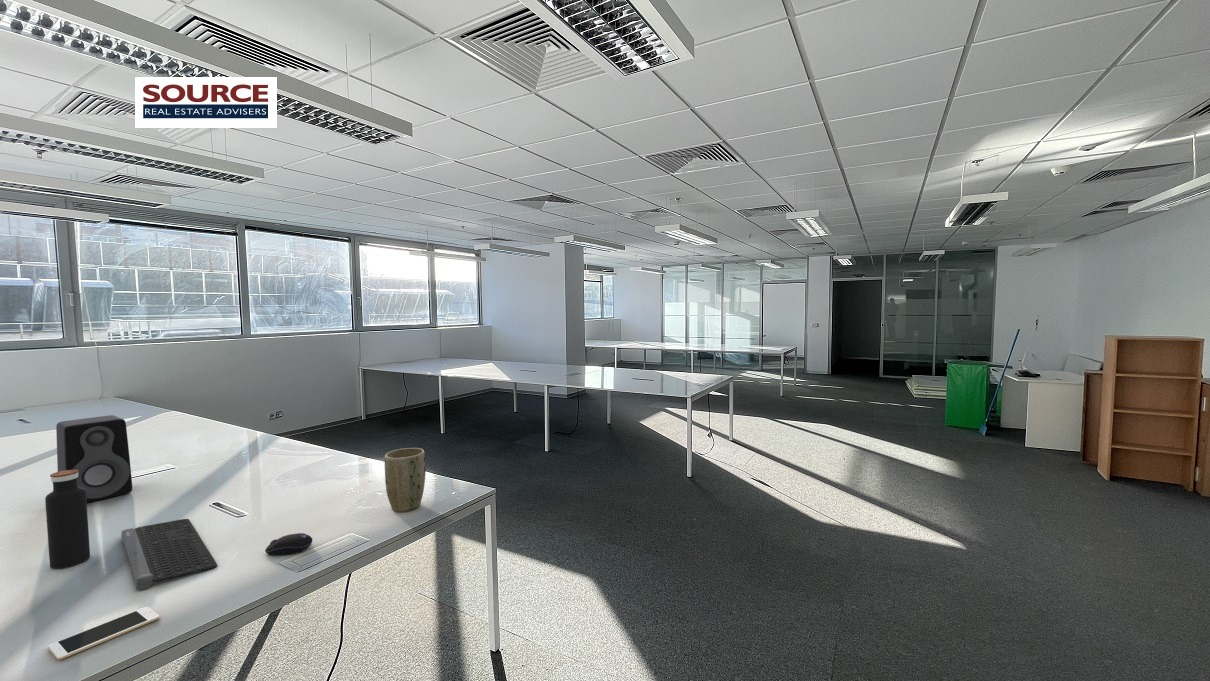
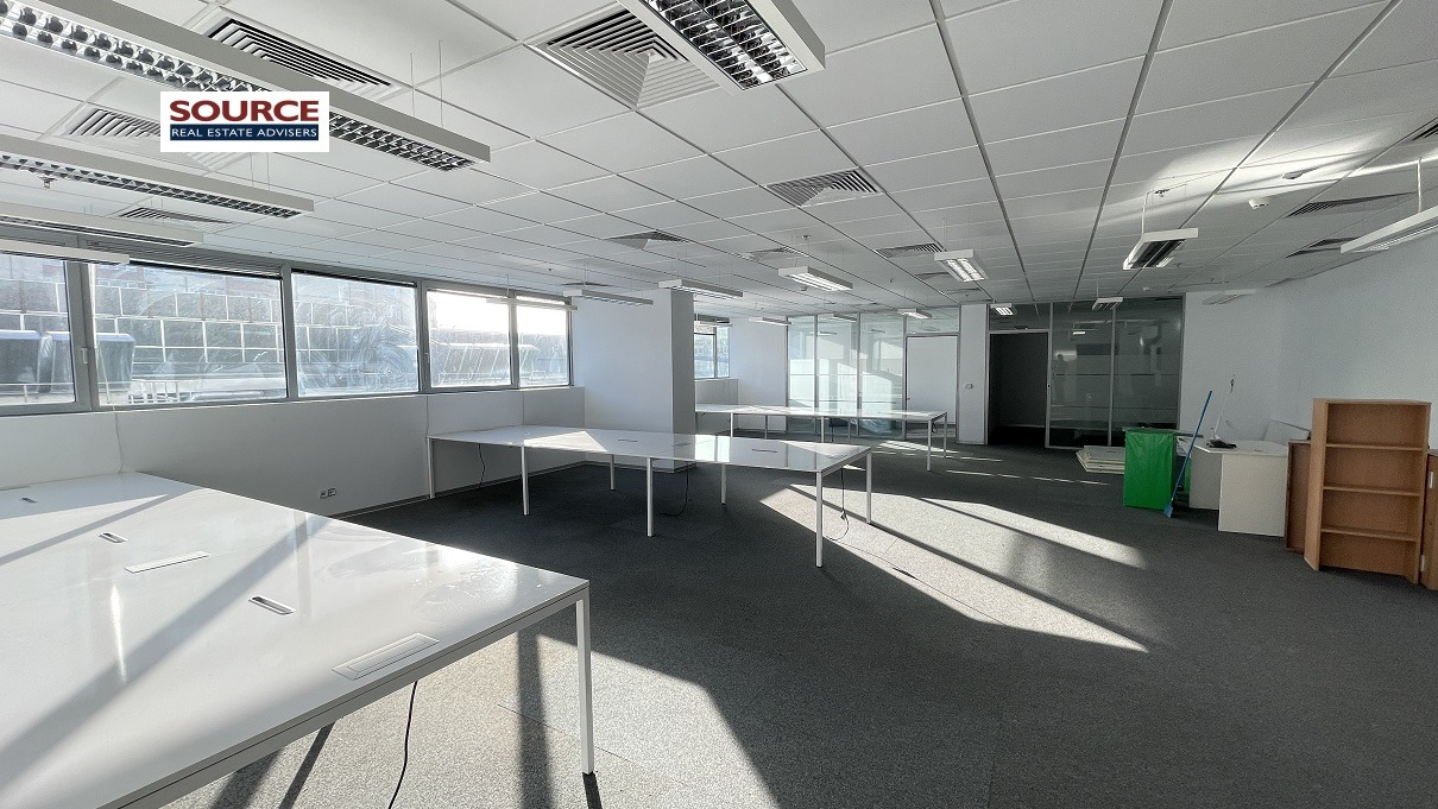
- water bottle (67, 517)
- computer mouse (289, 542)
- cell phone (106, 631)
- computer keyboard (166, 545)
- speaker (94, 458)
- plant pot (405, 479)
